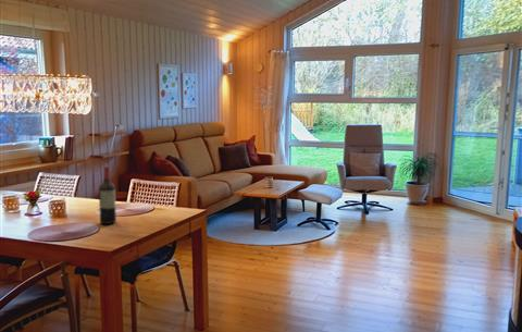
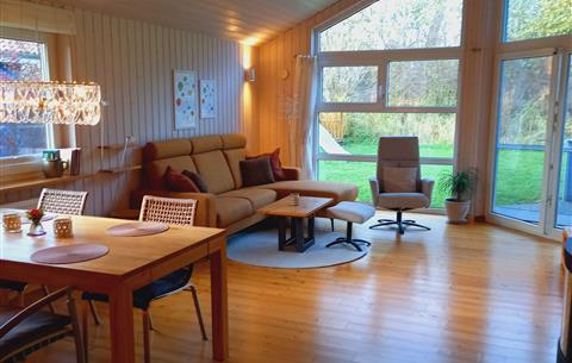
- wine bottle (107, 195)
